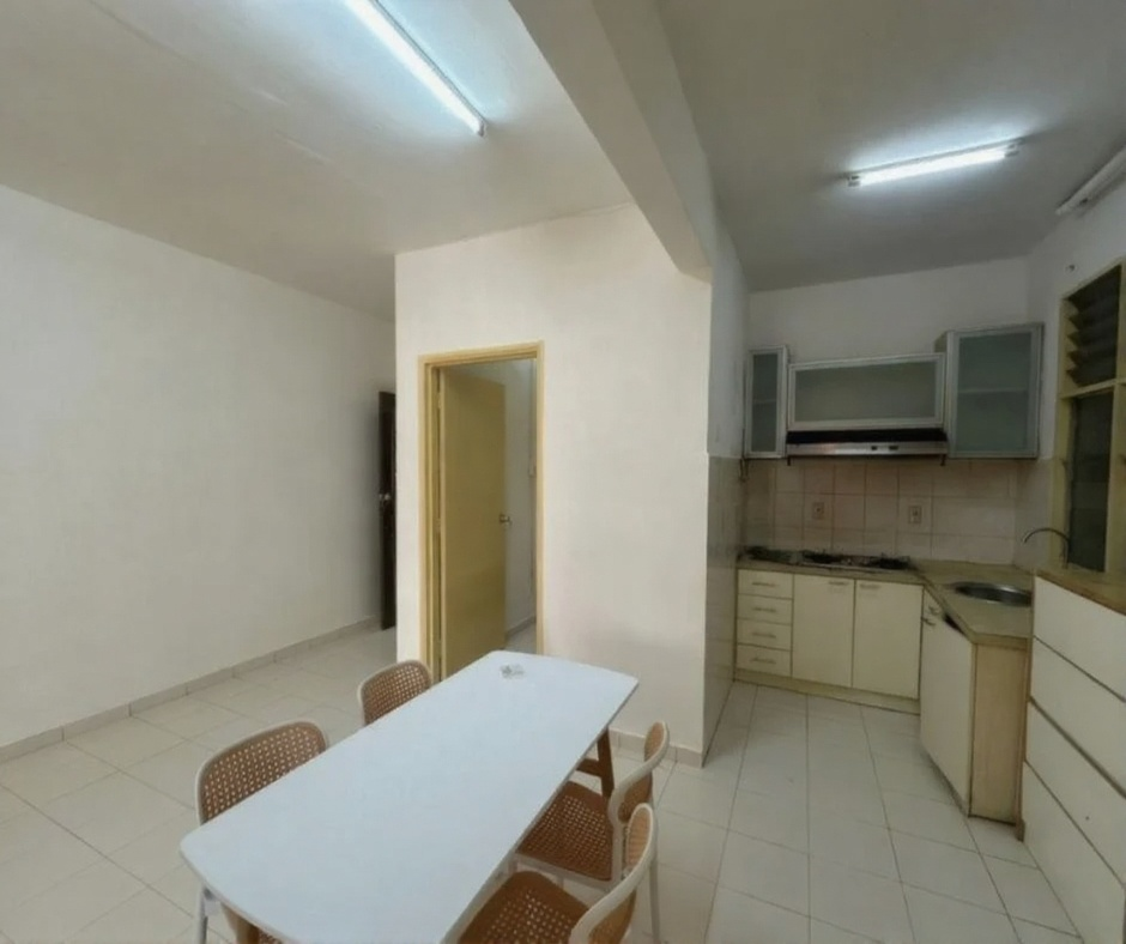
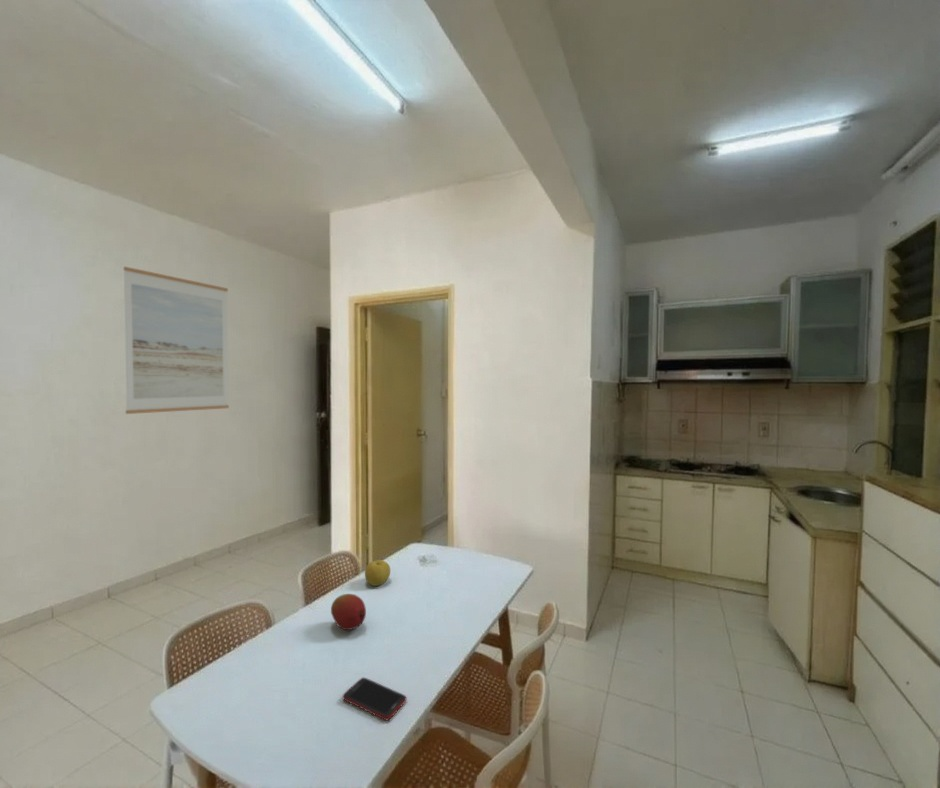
+ fruit (348, 611)
+ wall art (181, 345)
+ fruit (377, 572)
+ cell phone (374, 697)
